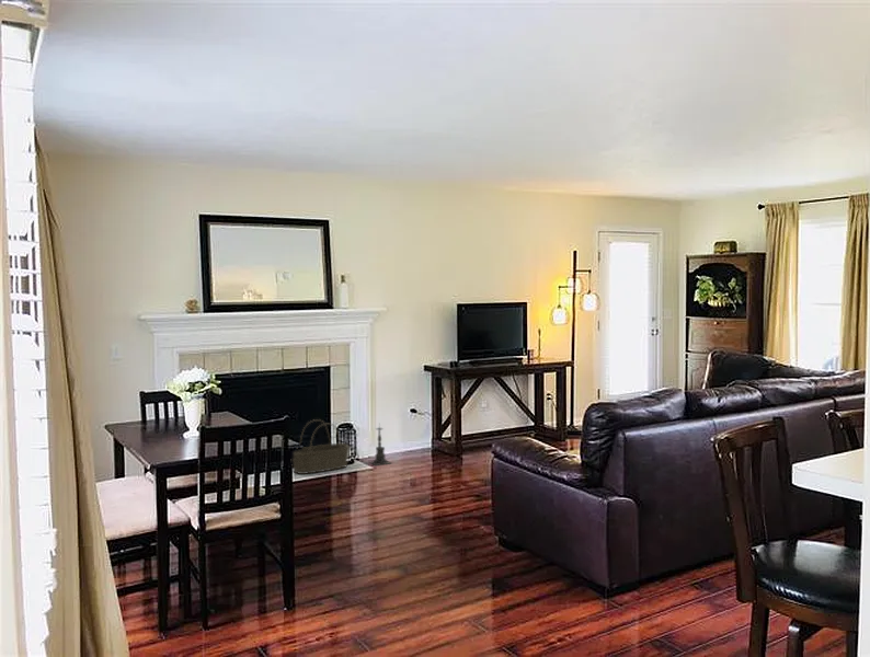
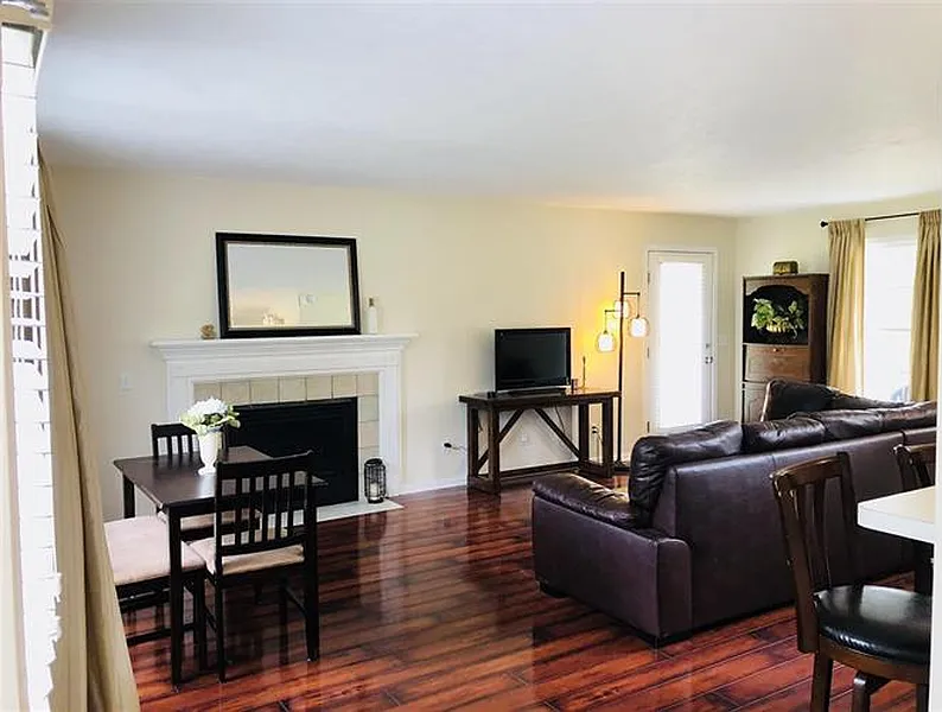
- candle holder (379, 442)
- basket (319, 446)
